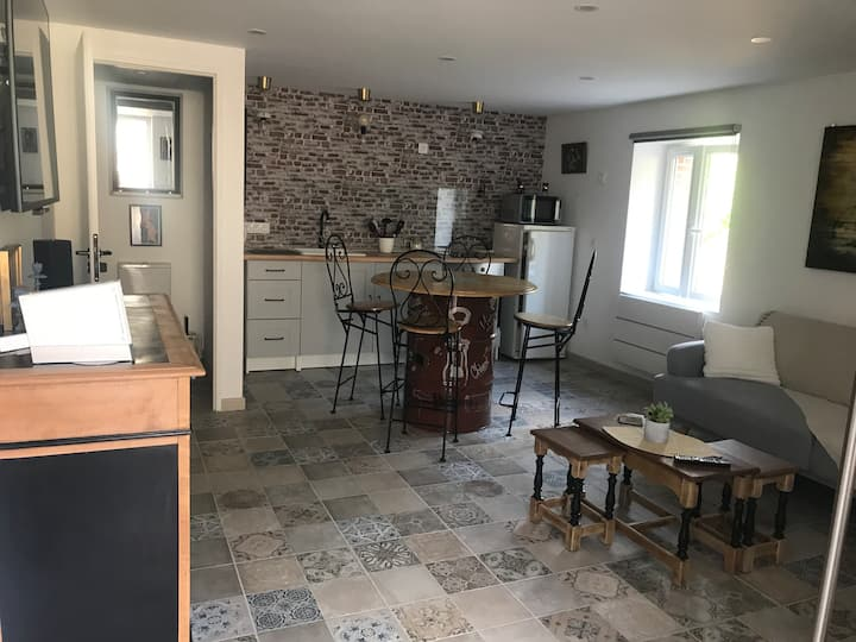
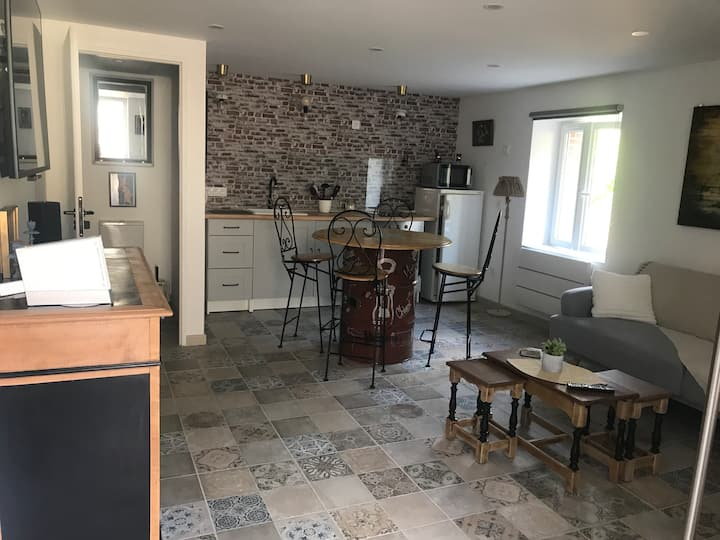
+ floor lamp (504, 246)
